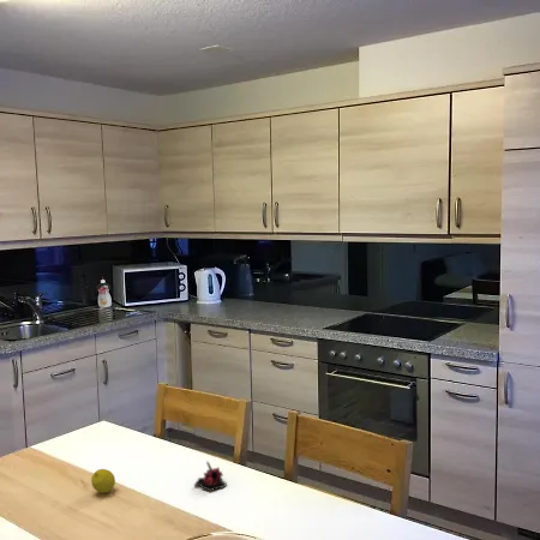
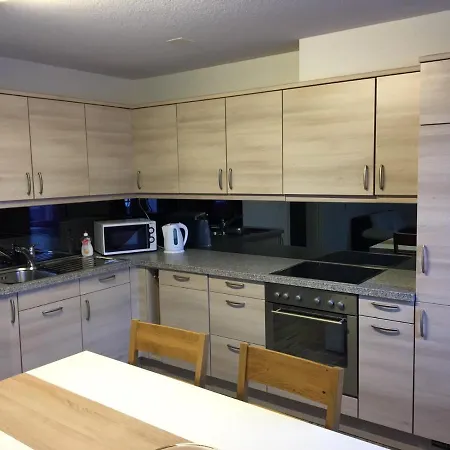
- flower (212, 474)
- fruit (103, 480)
